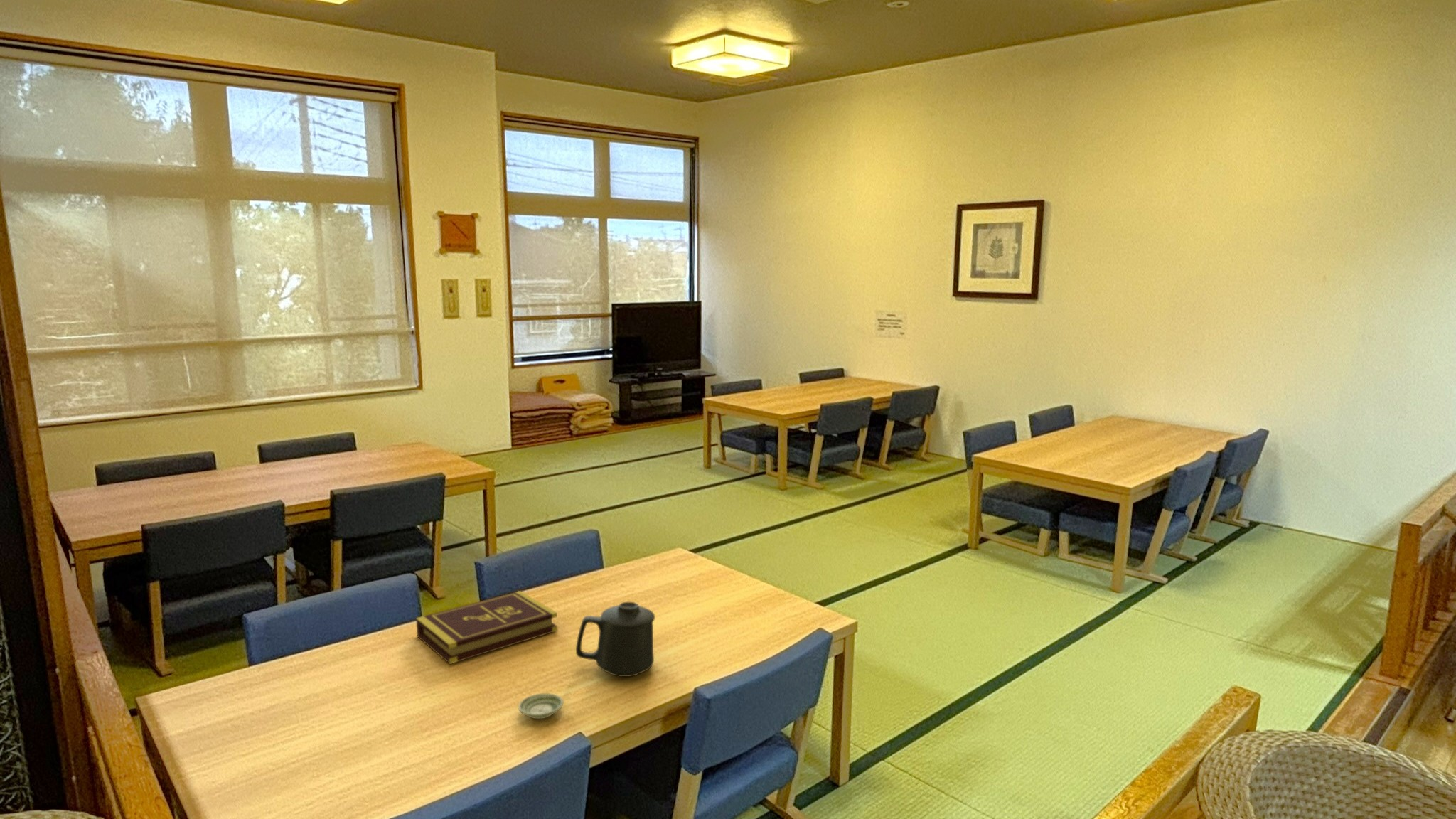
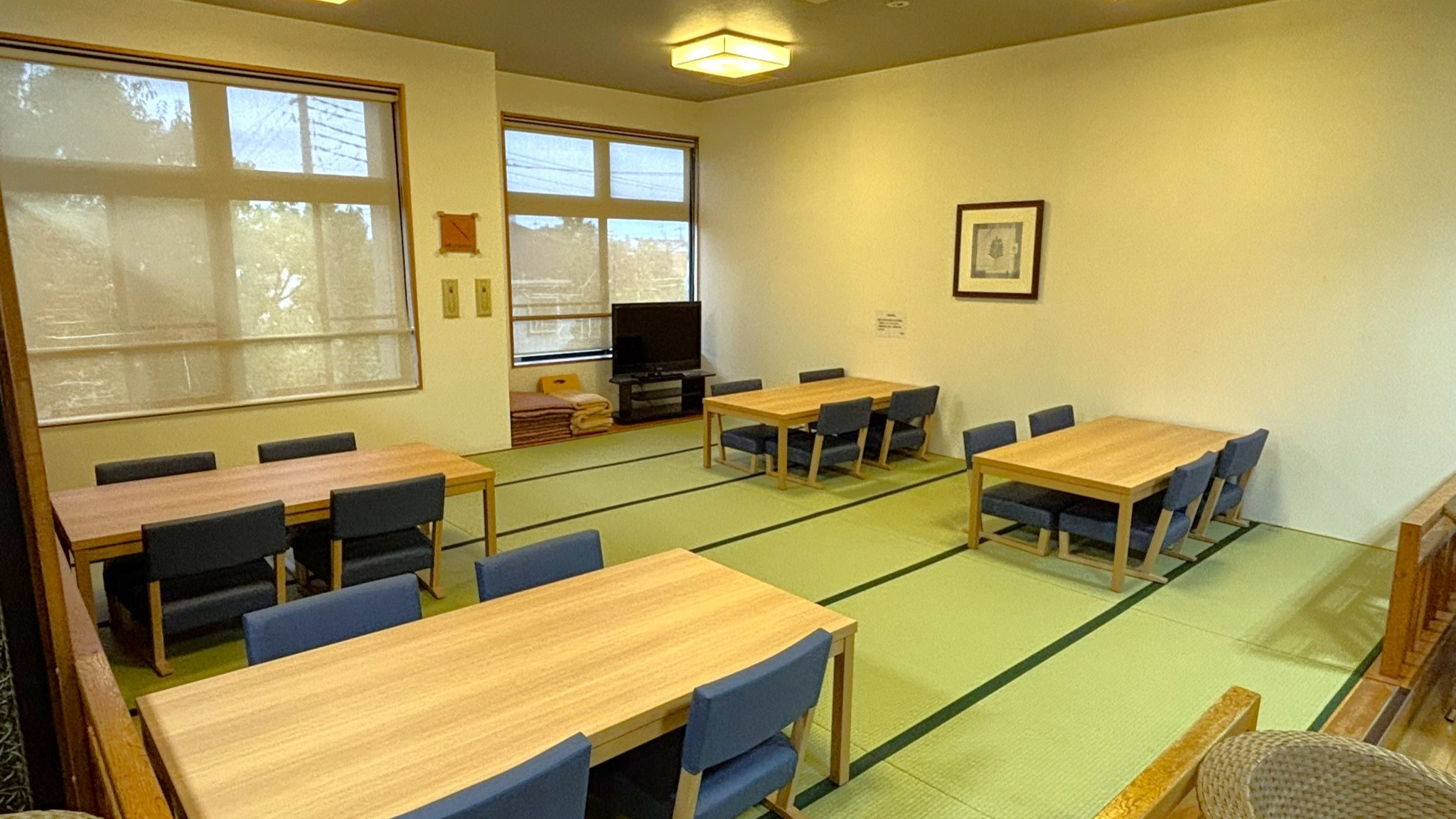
- mug (618, 638)
- saucer (541, 708)
- book (487, 624)
